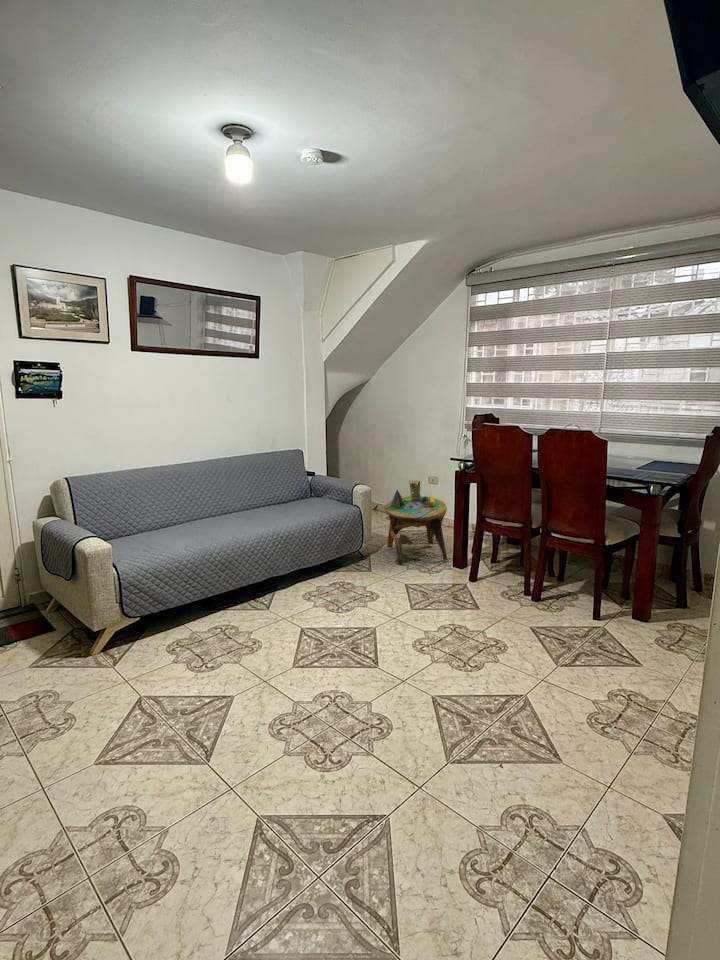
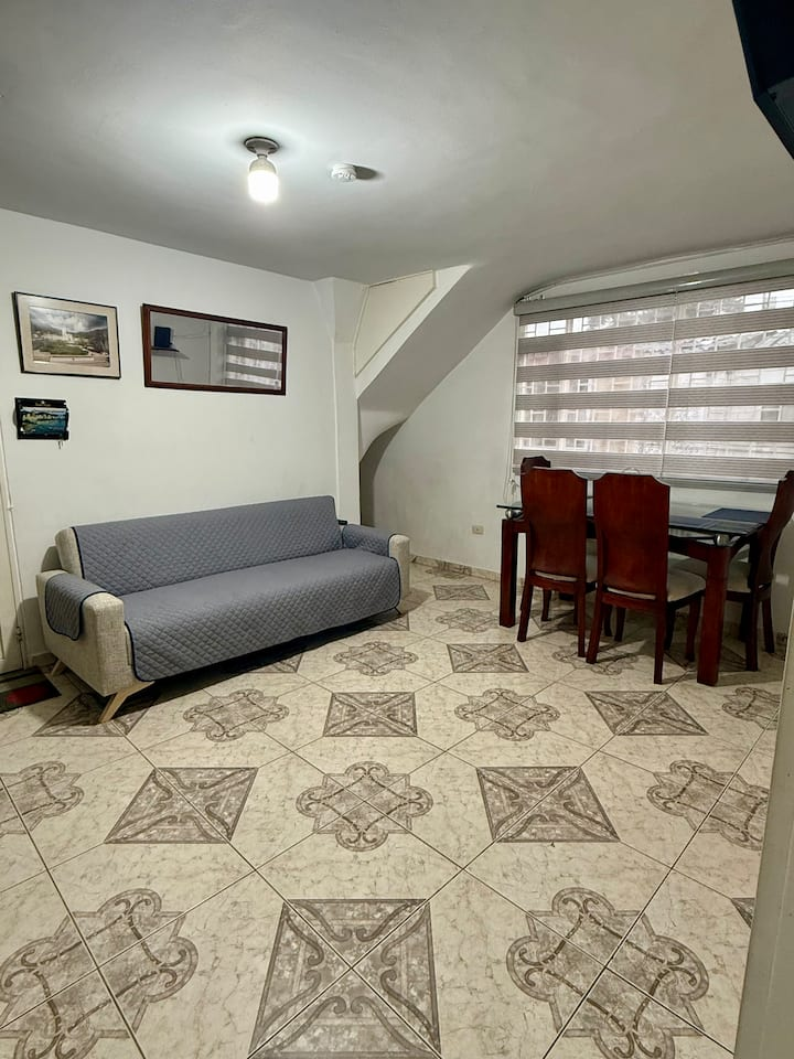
- side table (416, 518)
